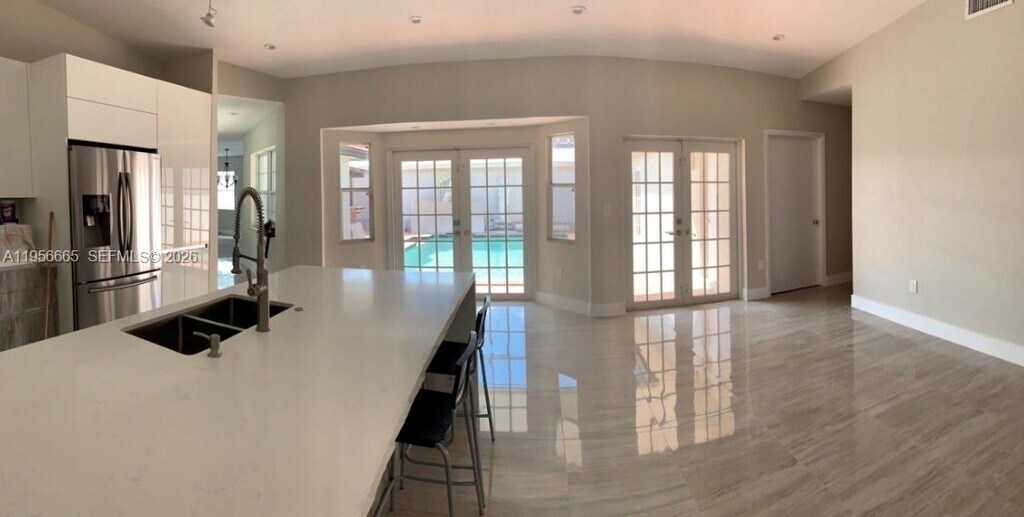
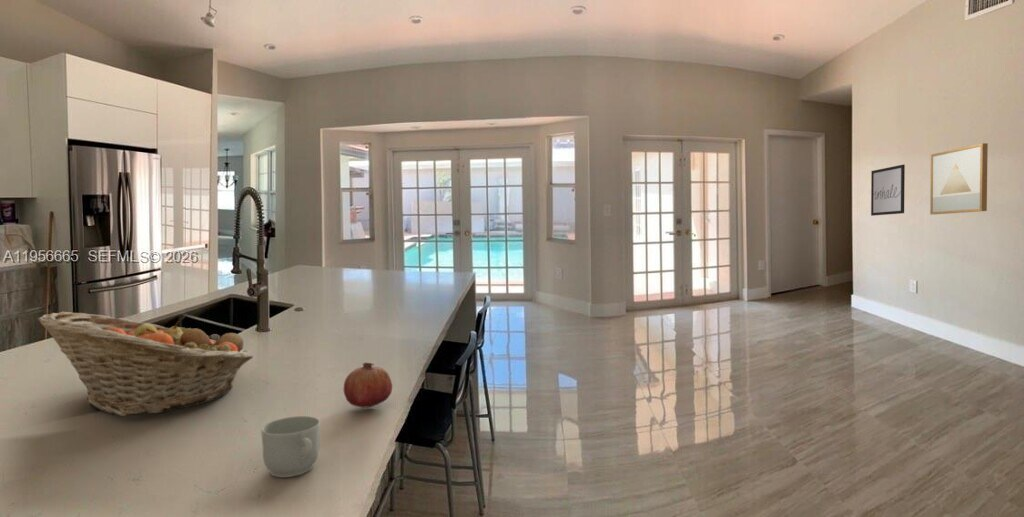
+ wall art (957, 181)
+ mug (294, 448)
+ fruit (367, 385)
+ fruit basket (152, 352)
+ wall art (887, 191)
